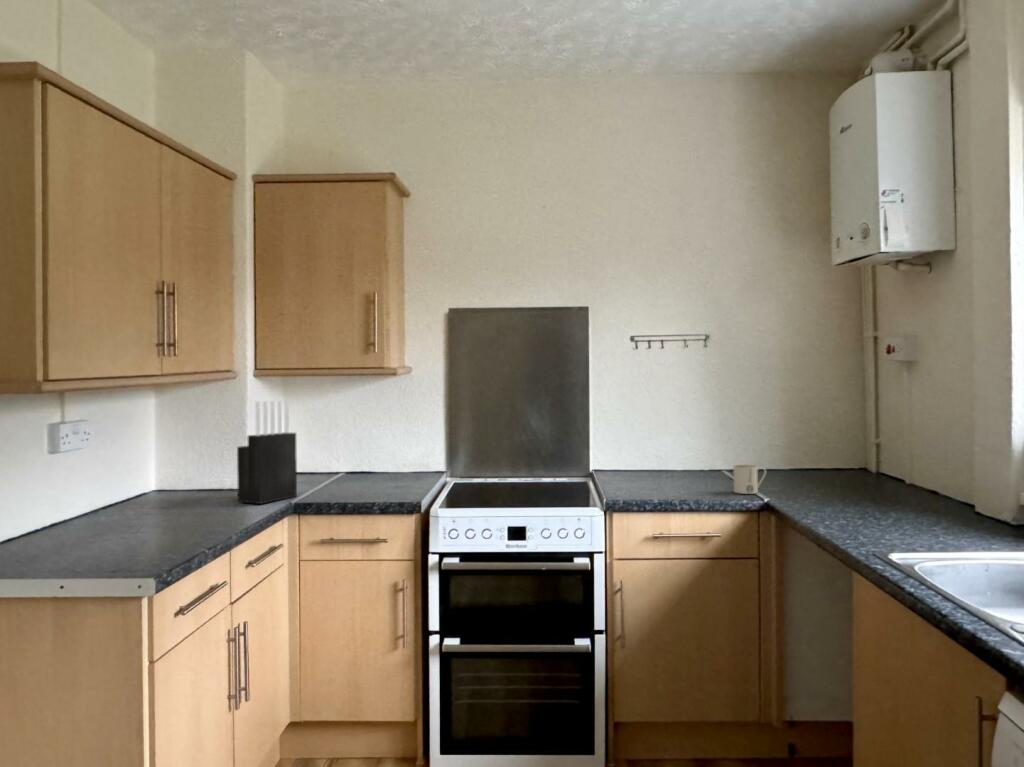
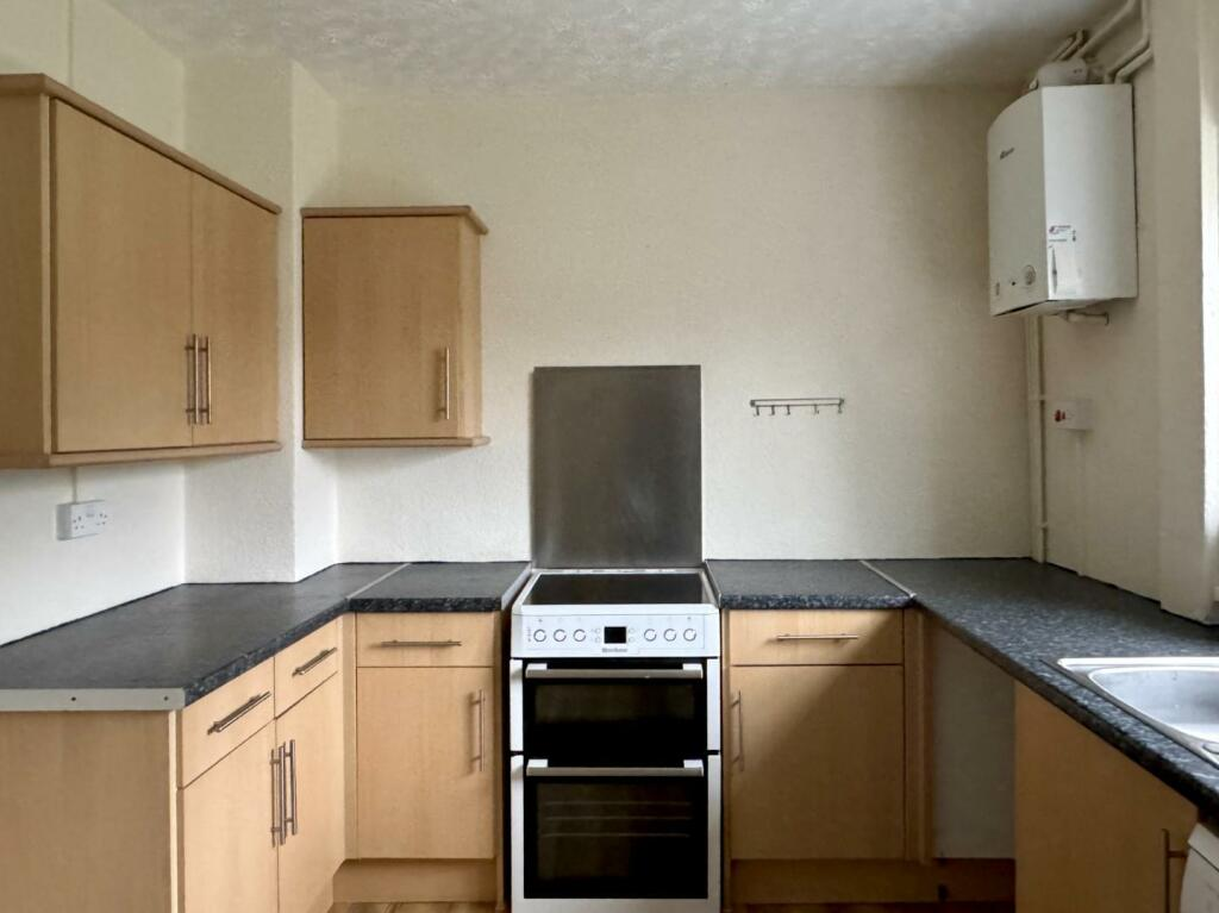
- knife block (265, 450)
- mug (750, 478)
